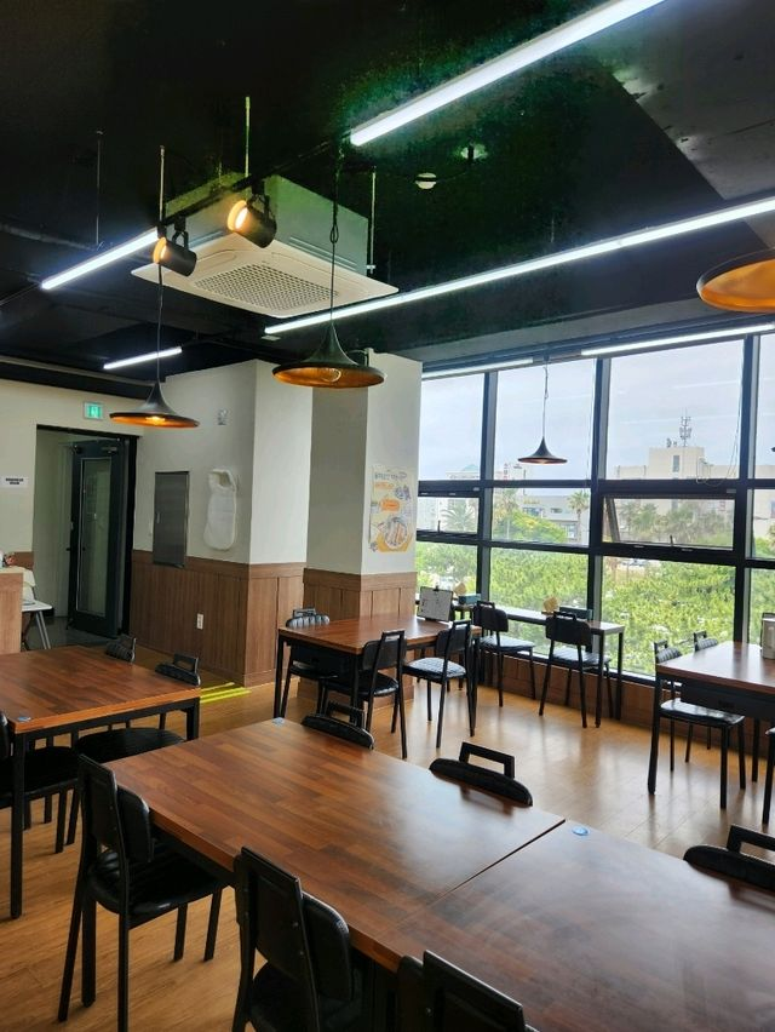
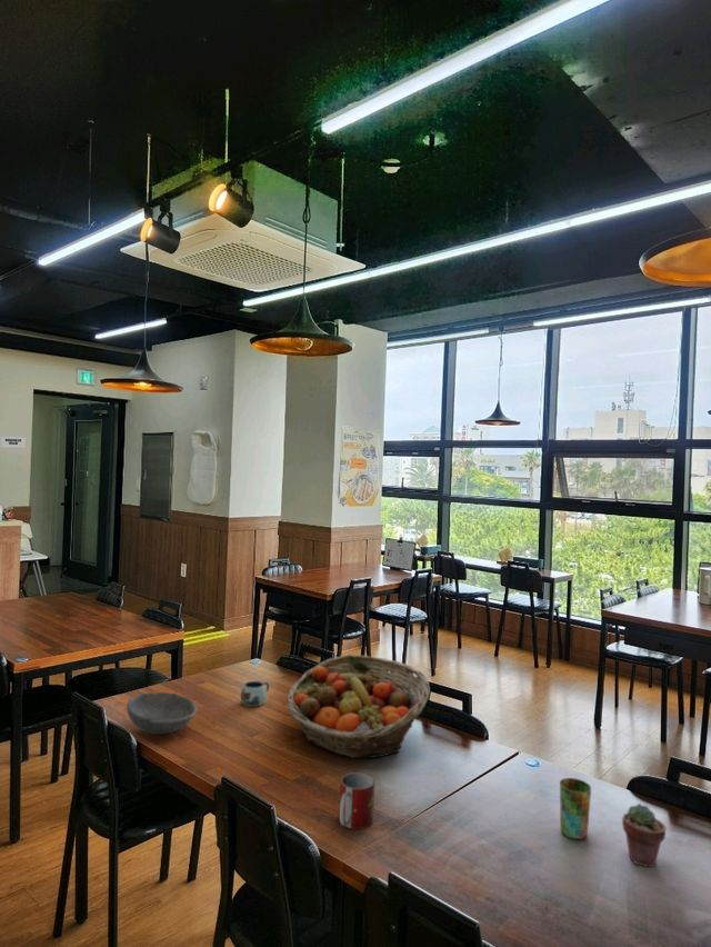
+ cup (574, 809)
+ fruit basket (357, 702)
+ potted succulent (643, 831)
+ bowl (162, 715)
+ mug (353, 803)
+ mug (256, 692)
